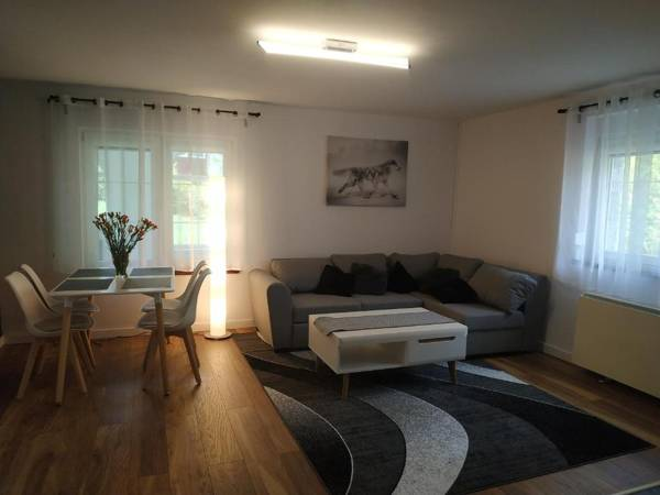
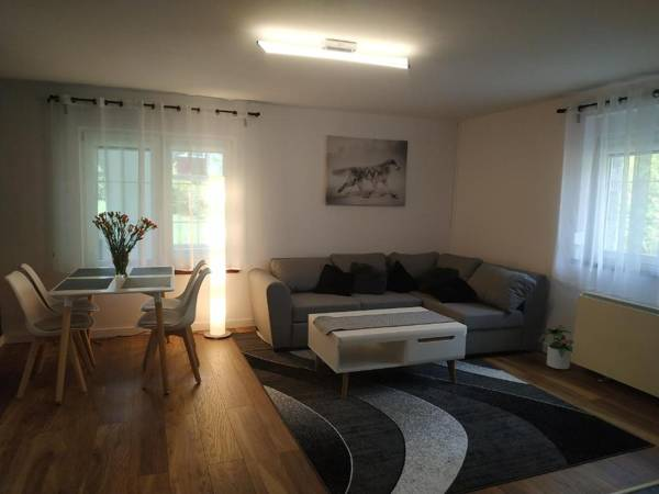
+ potted plant (556, 346)
